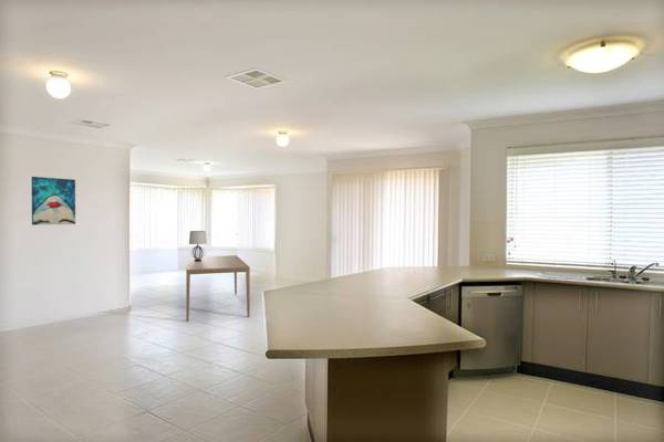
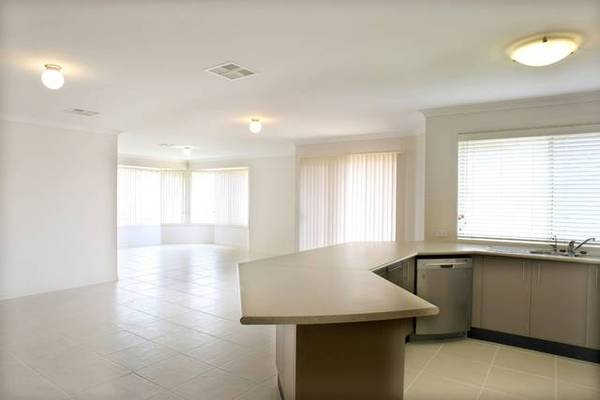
- lamp (197, 245)
- dining table (210, 273)
- wall art (54, 201)
